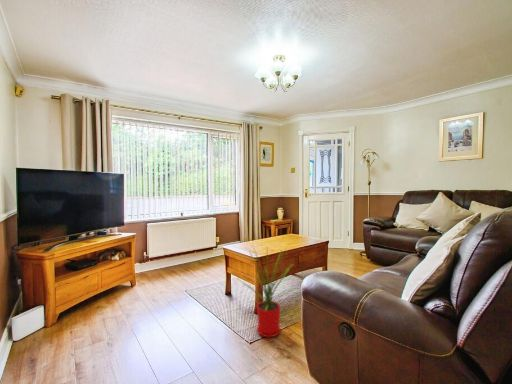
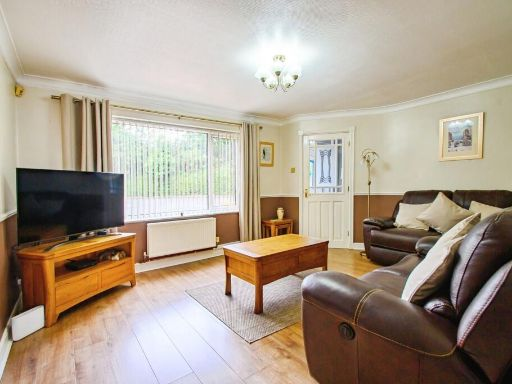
- house plant (268, 290)
